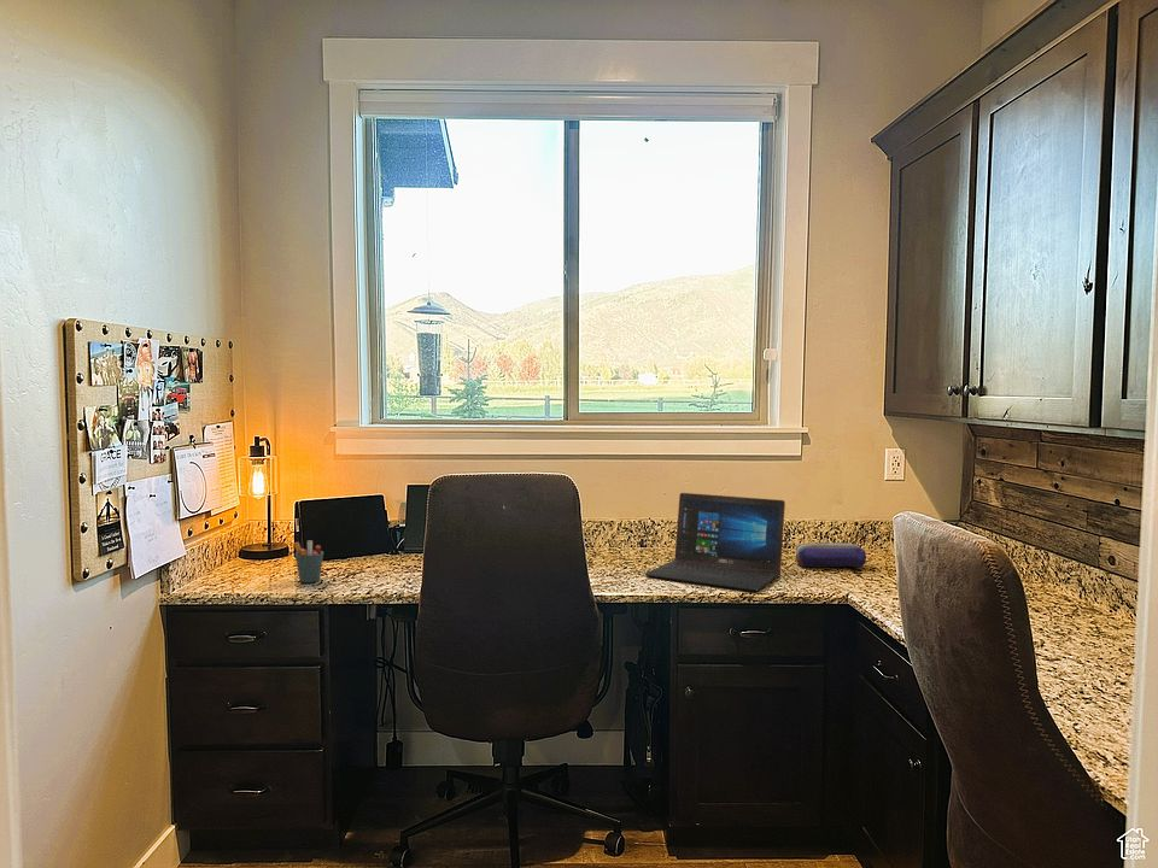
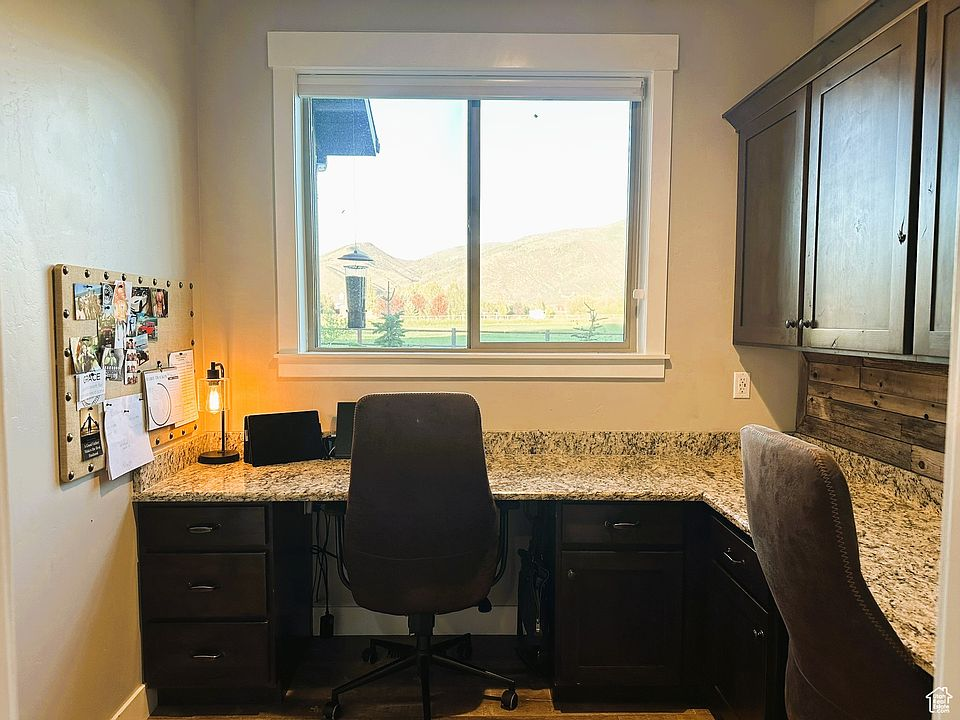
- laptop (714, 538)
- pen holder (309, 558)
- pencil case (830, 555)
